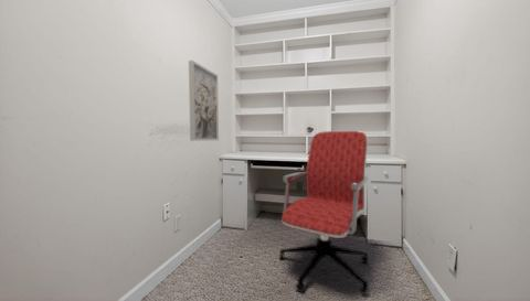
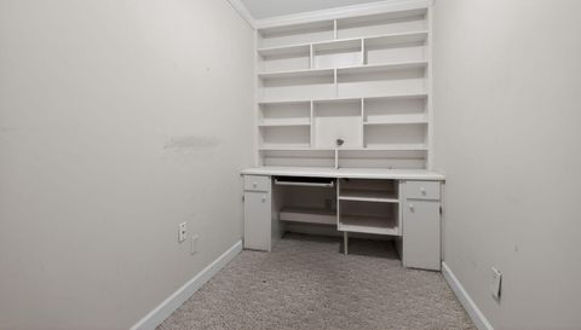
- office chair (322, 200)
- wall art (204, 105)
